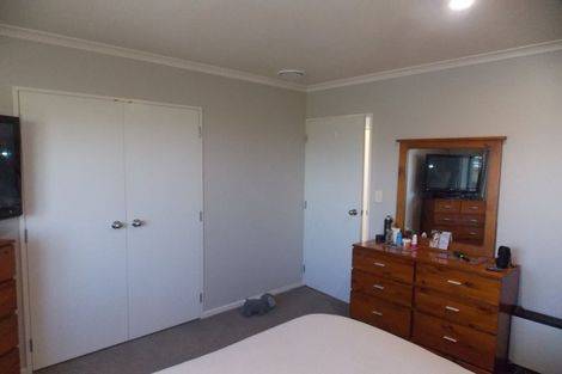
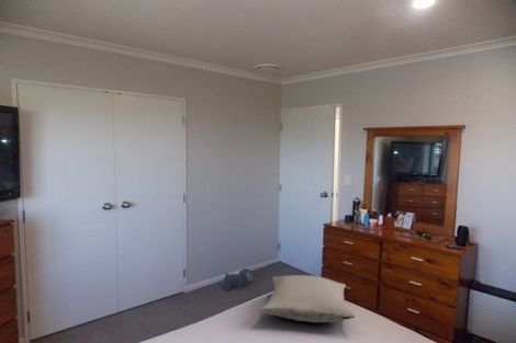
+ pillow (306, 295)
